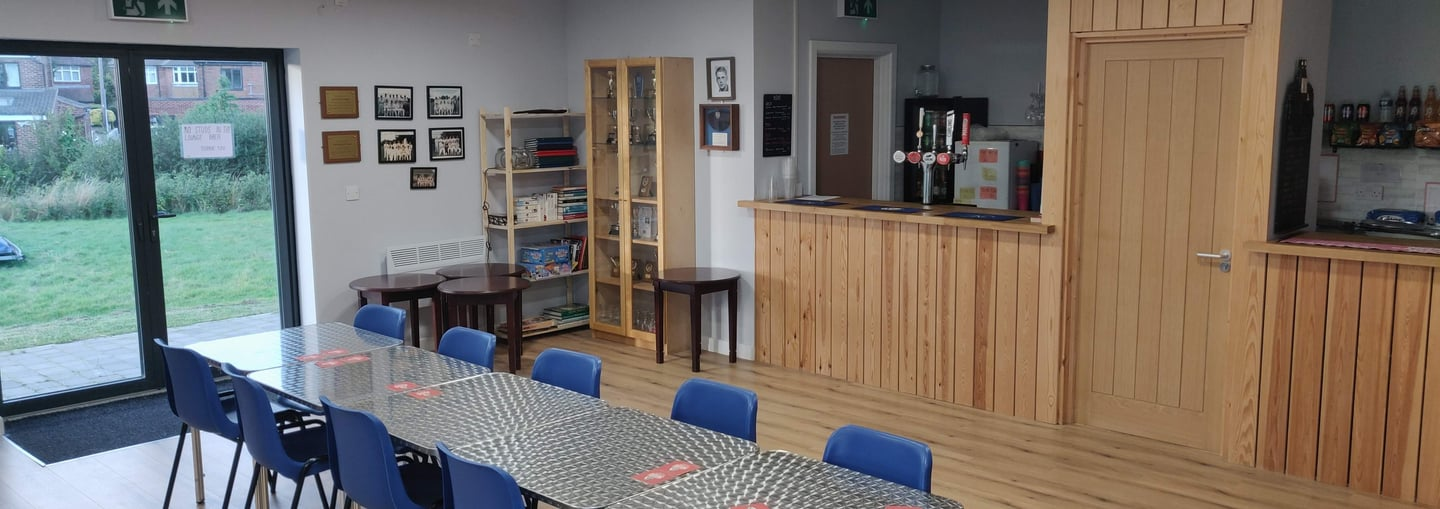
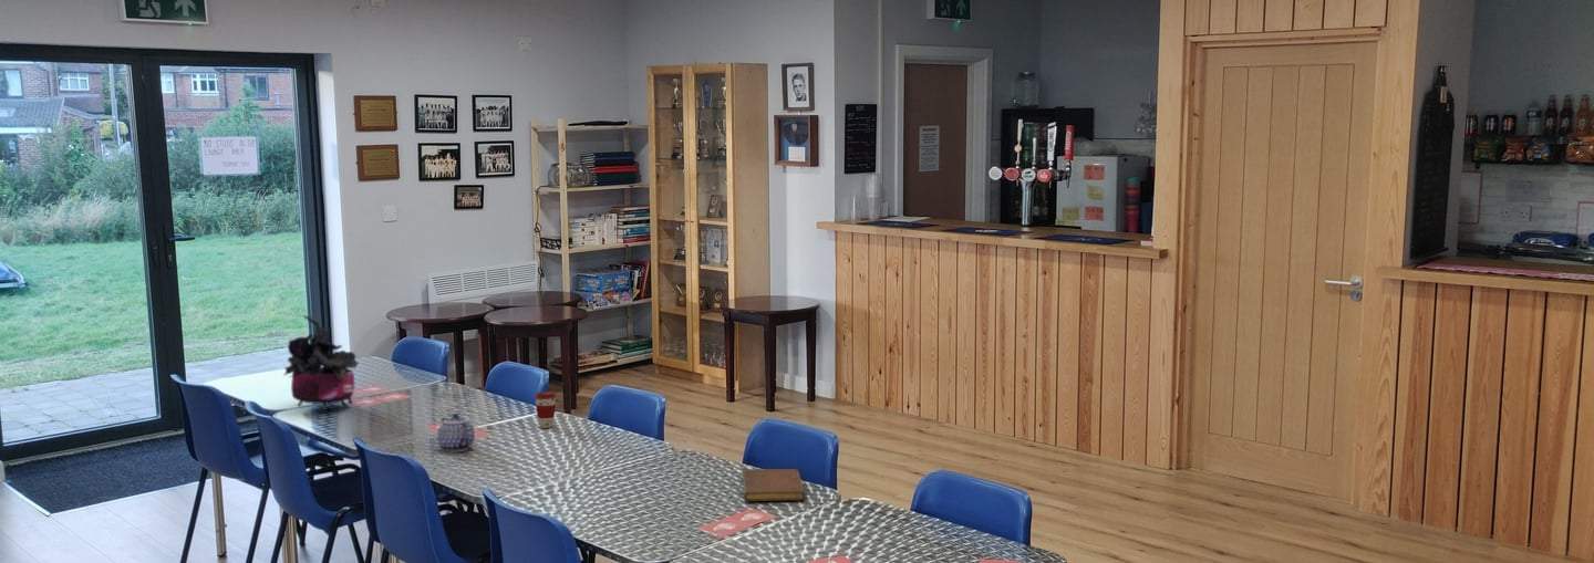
+ potted plant (324, 361)
+ coffee cup (546, 409)
+ notebook (772, 483)
+ teapot (455, 430)
